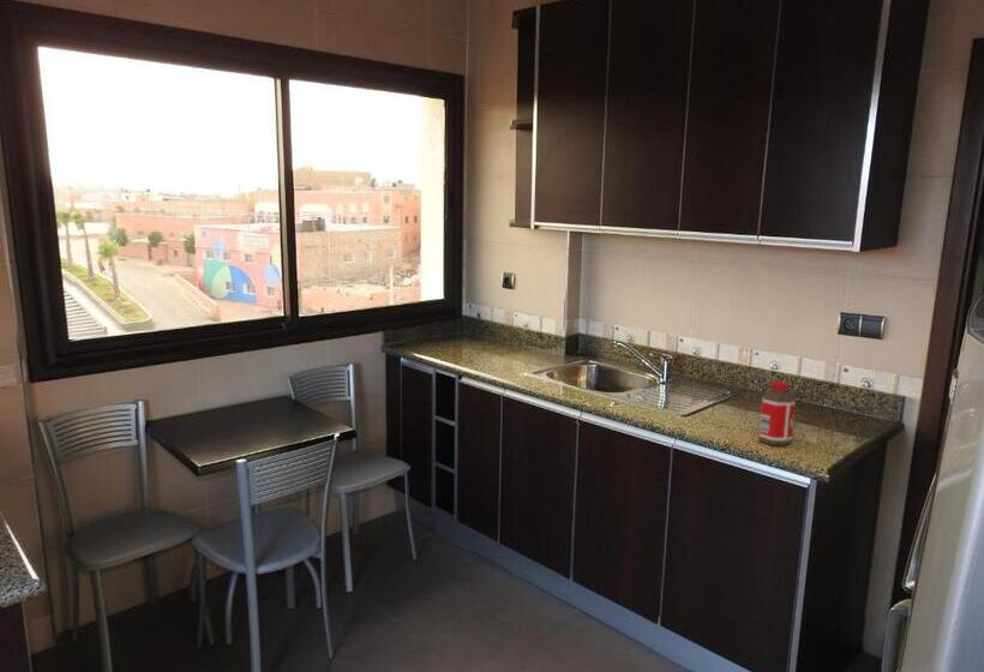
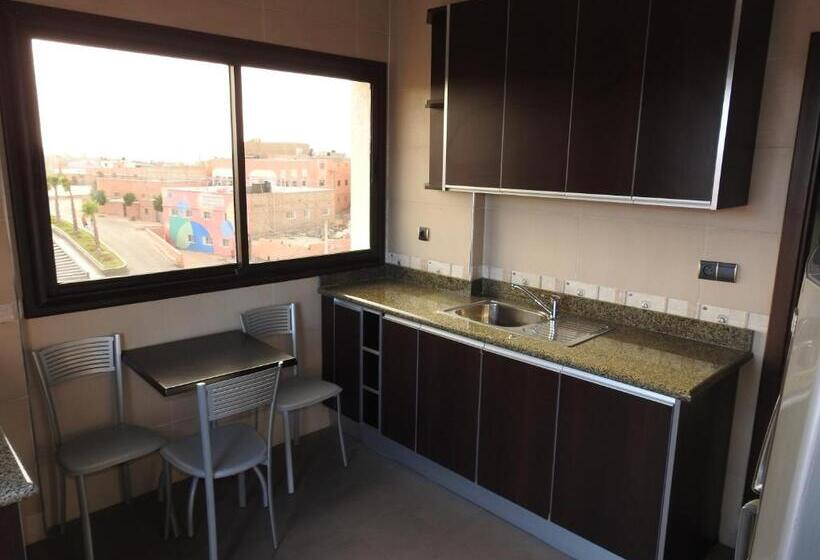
- bottle (776, 412)
